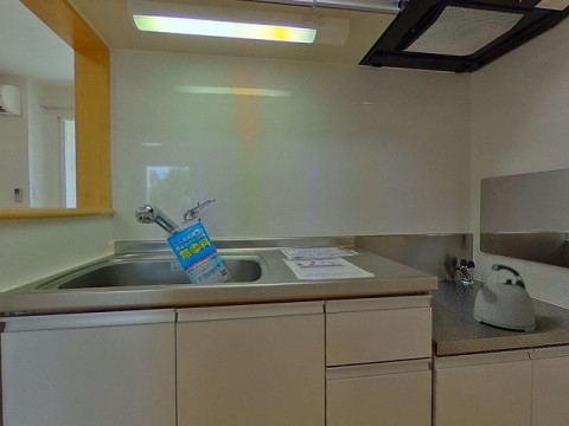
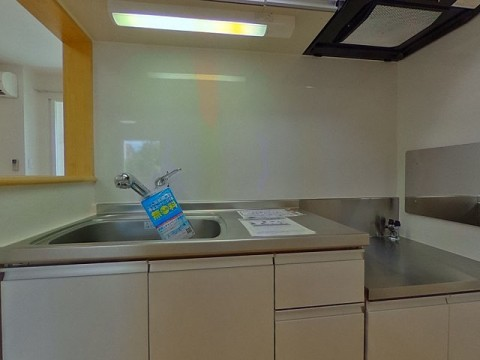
- kettle (503, 292)
